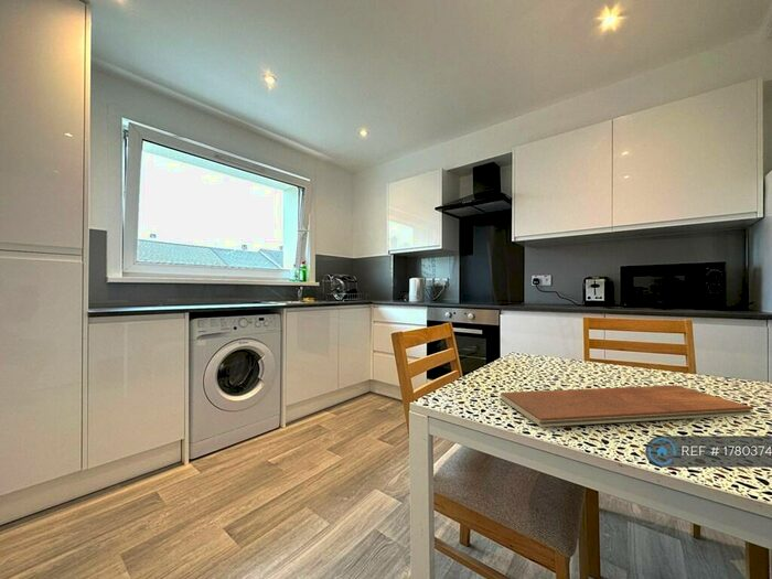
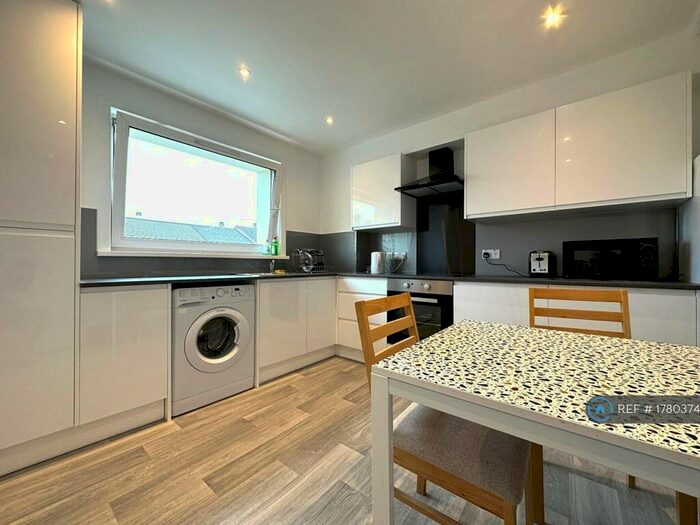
- chopping board (618, 401)
